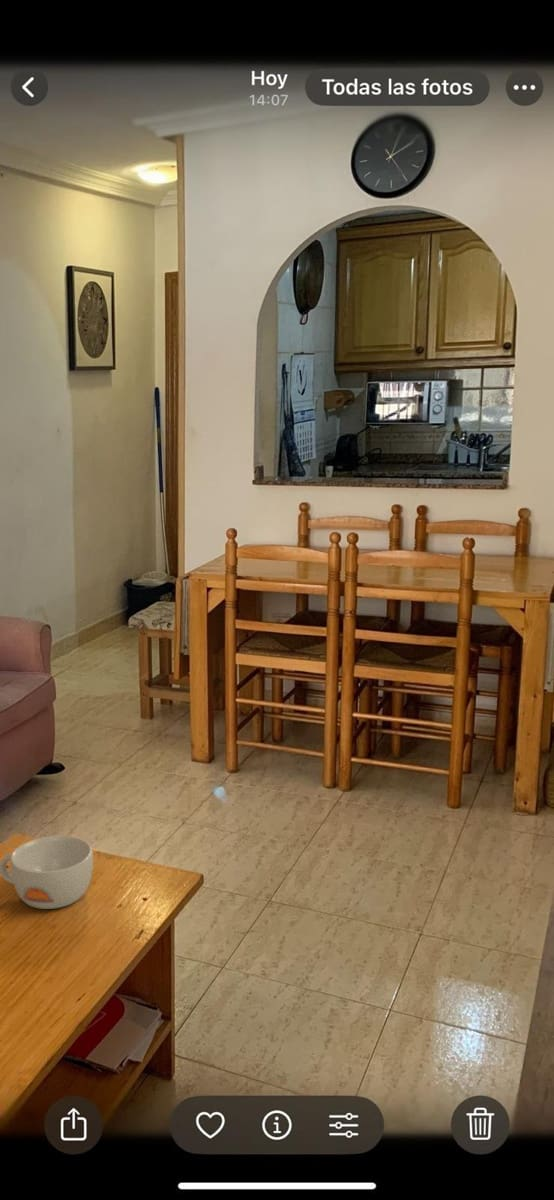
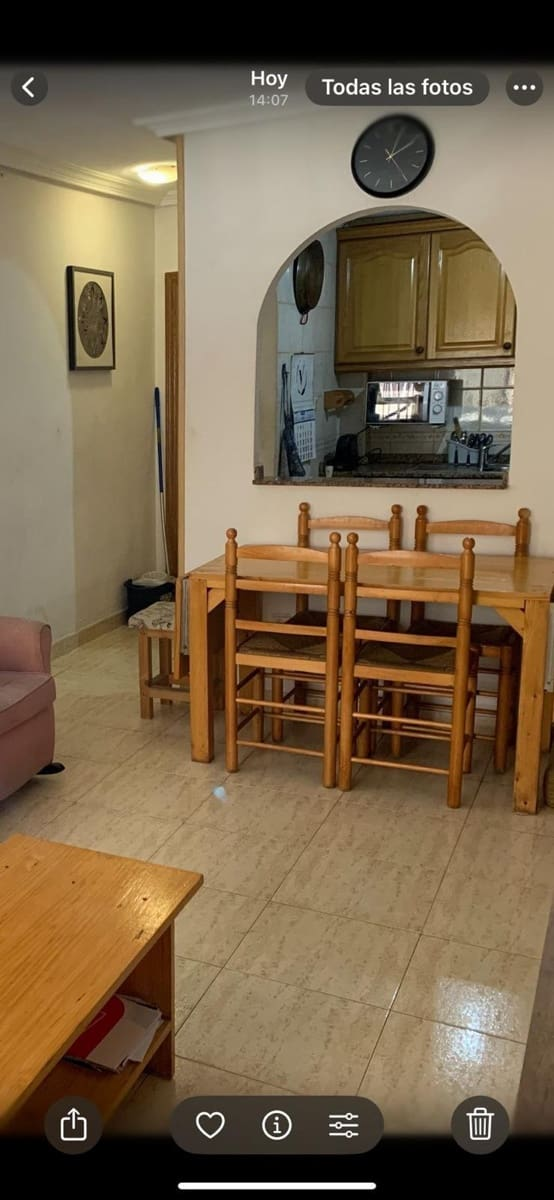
- bowl (45, 873)
